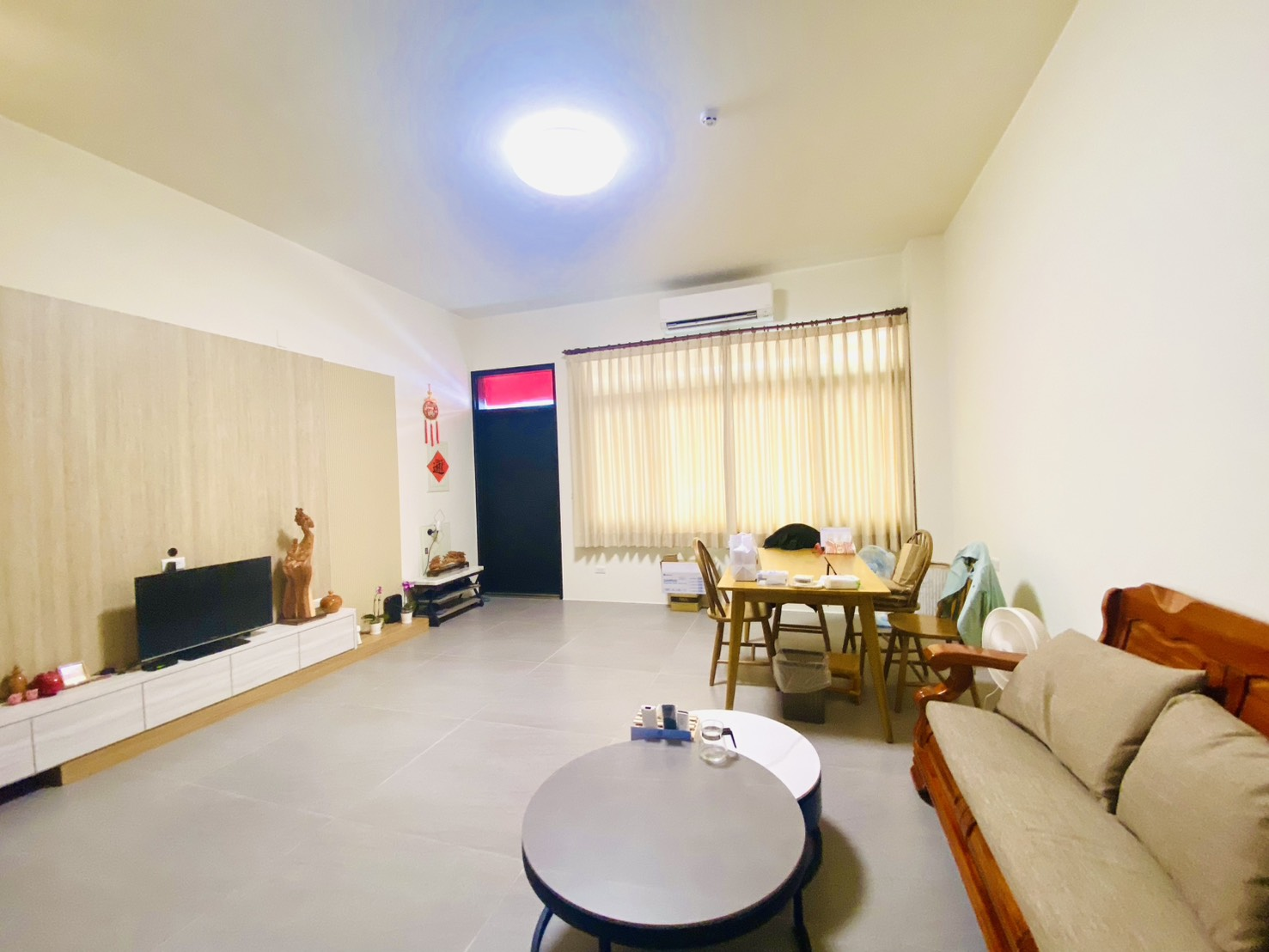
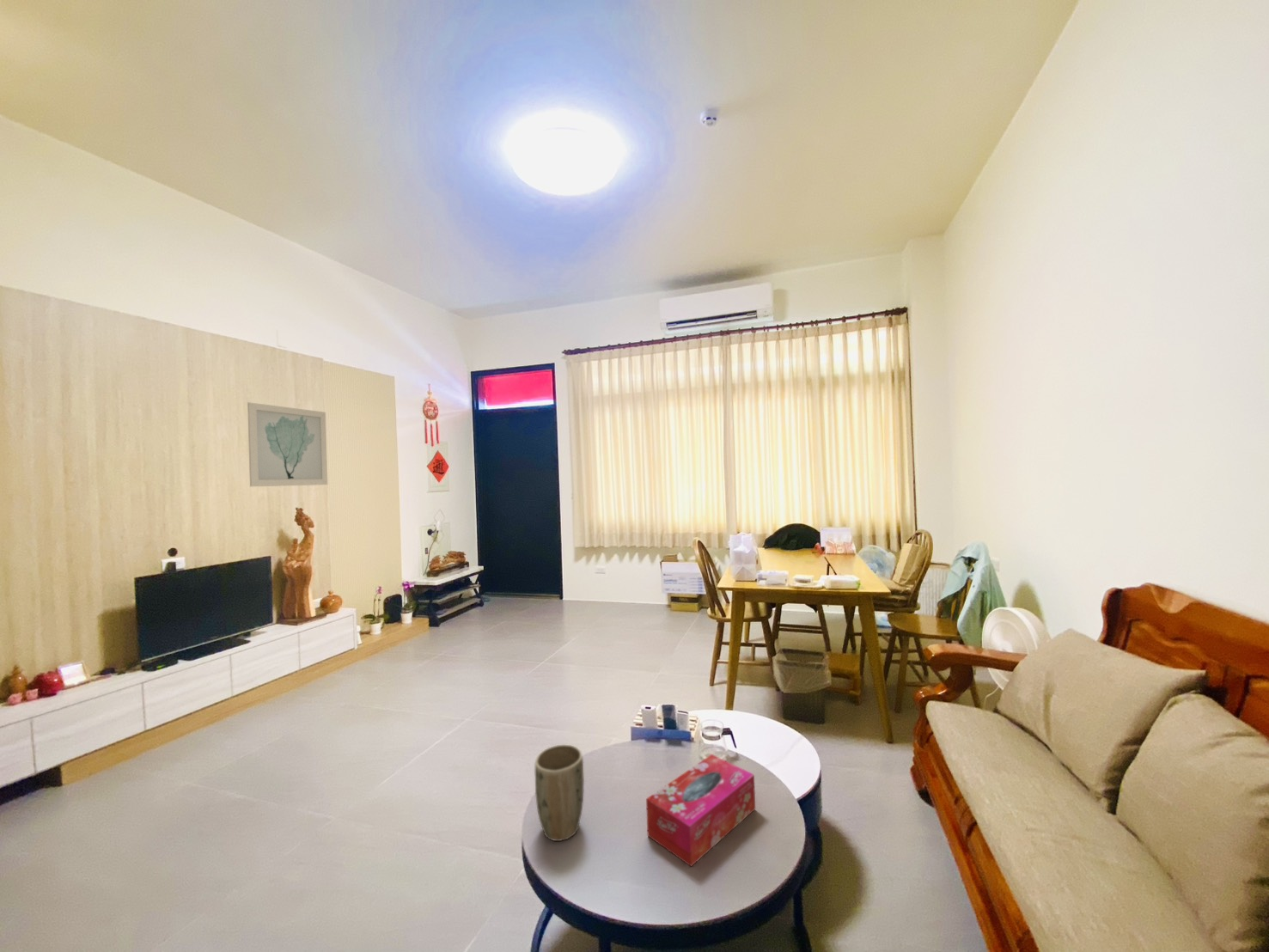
+ wall art (290, 446)
+ tissue box (702, 803)
+ plant pot (560, 792)
